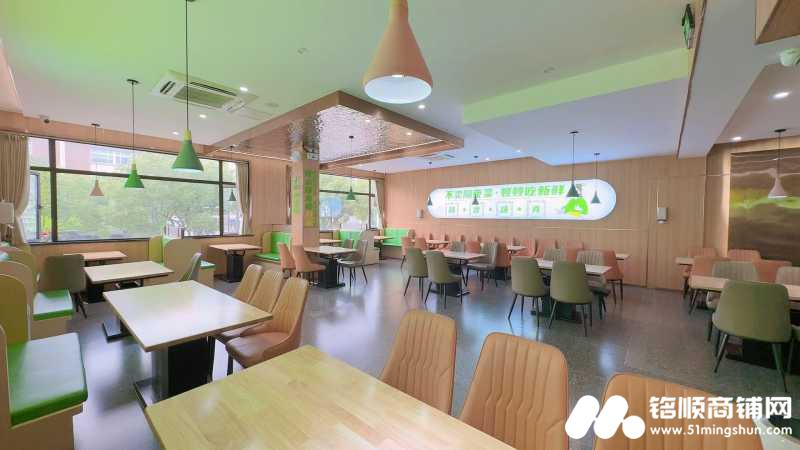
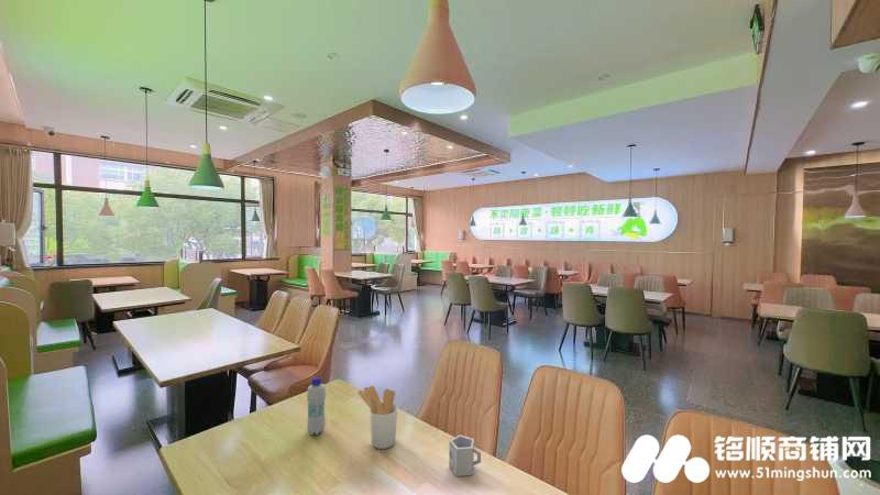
+ cup (464, 455)
+ bottle (316, 404)
+ utensil holder (377, 415)
